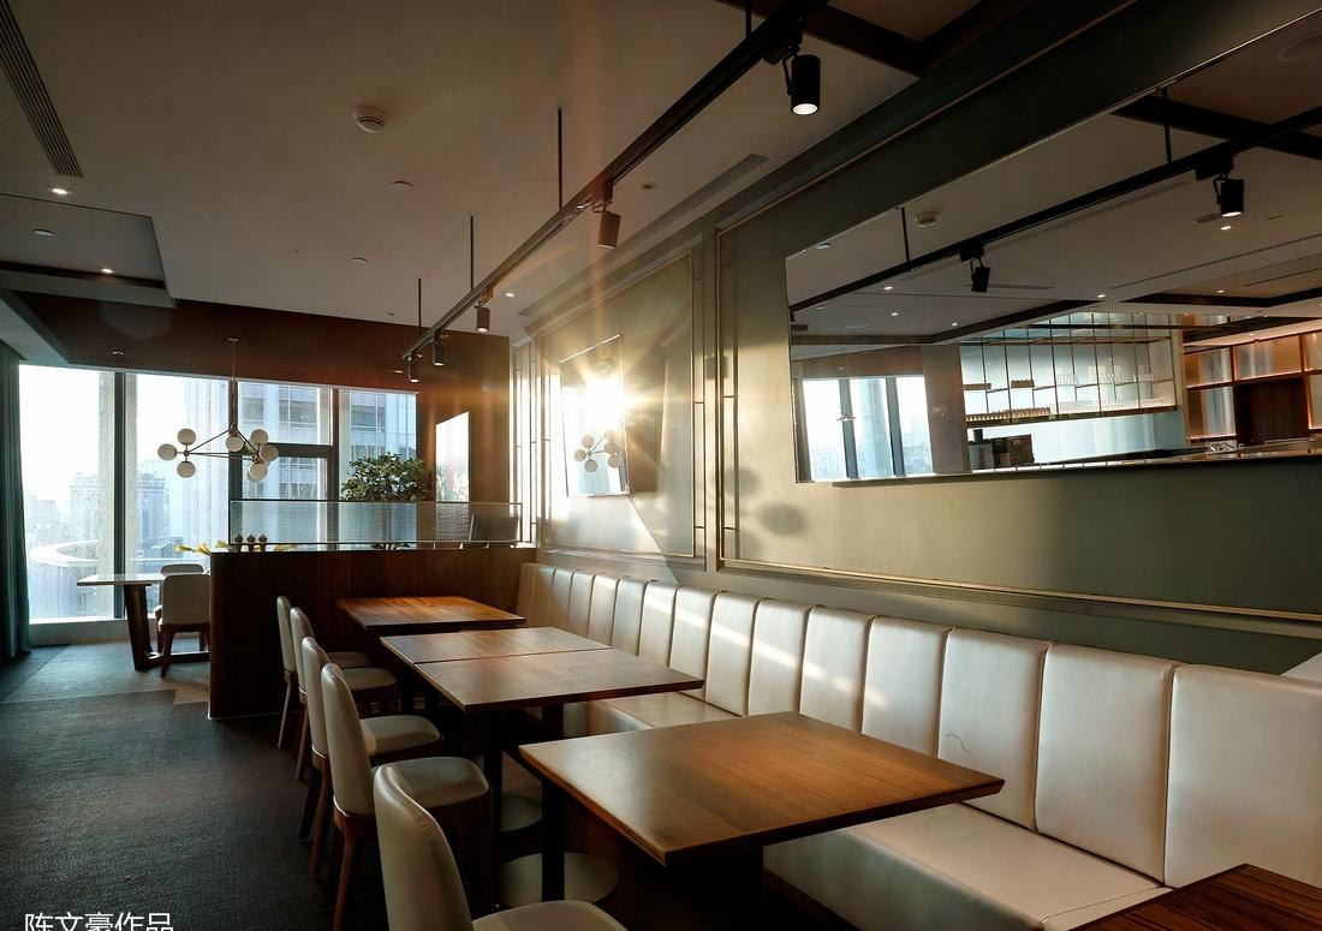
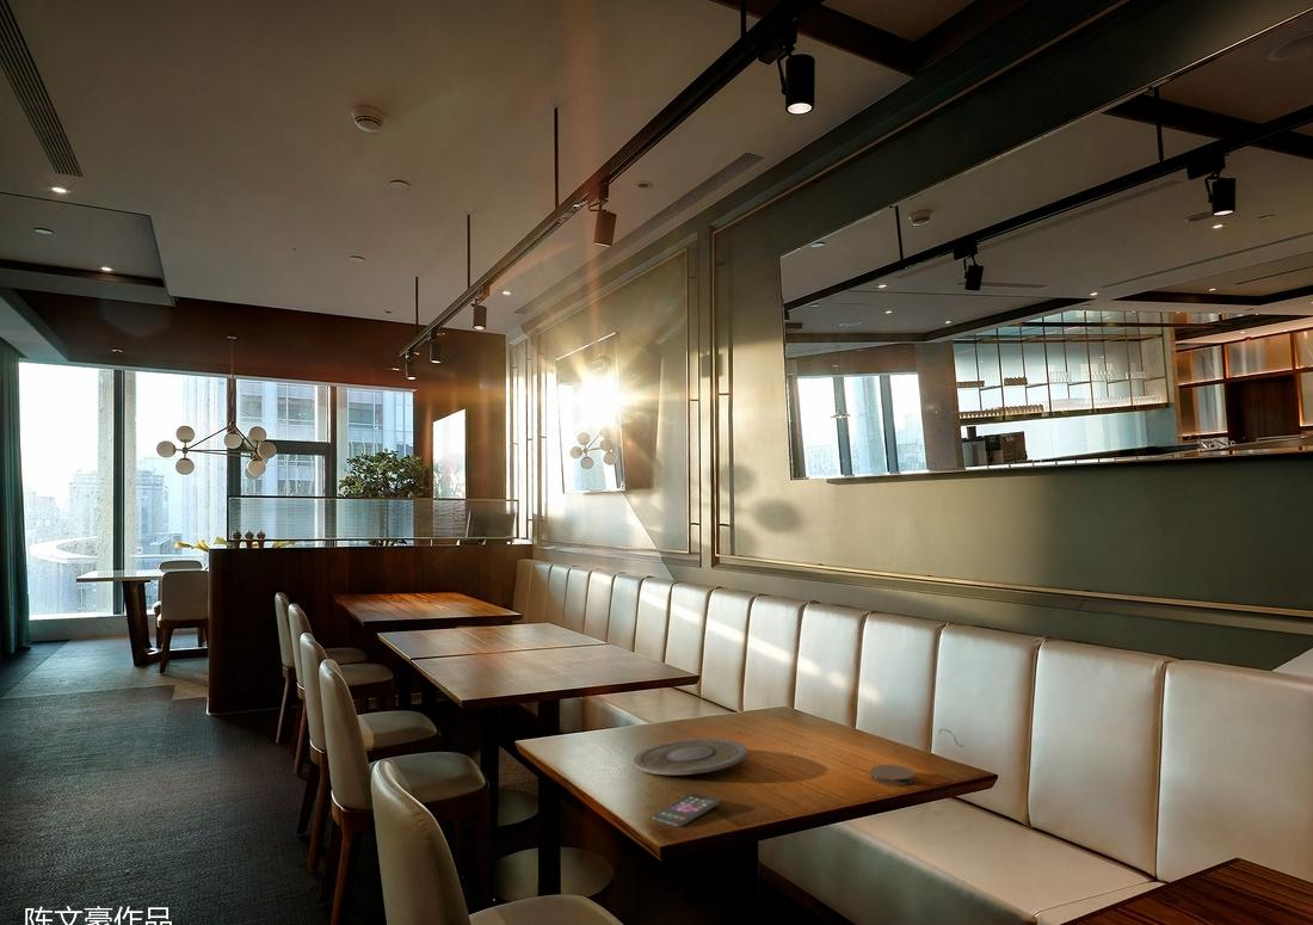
+ coaster (892, 775)
+ smartphone (686, 809)
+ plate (690, 754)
